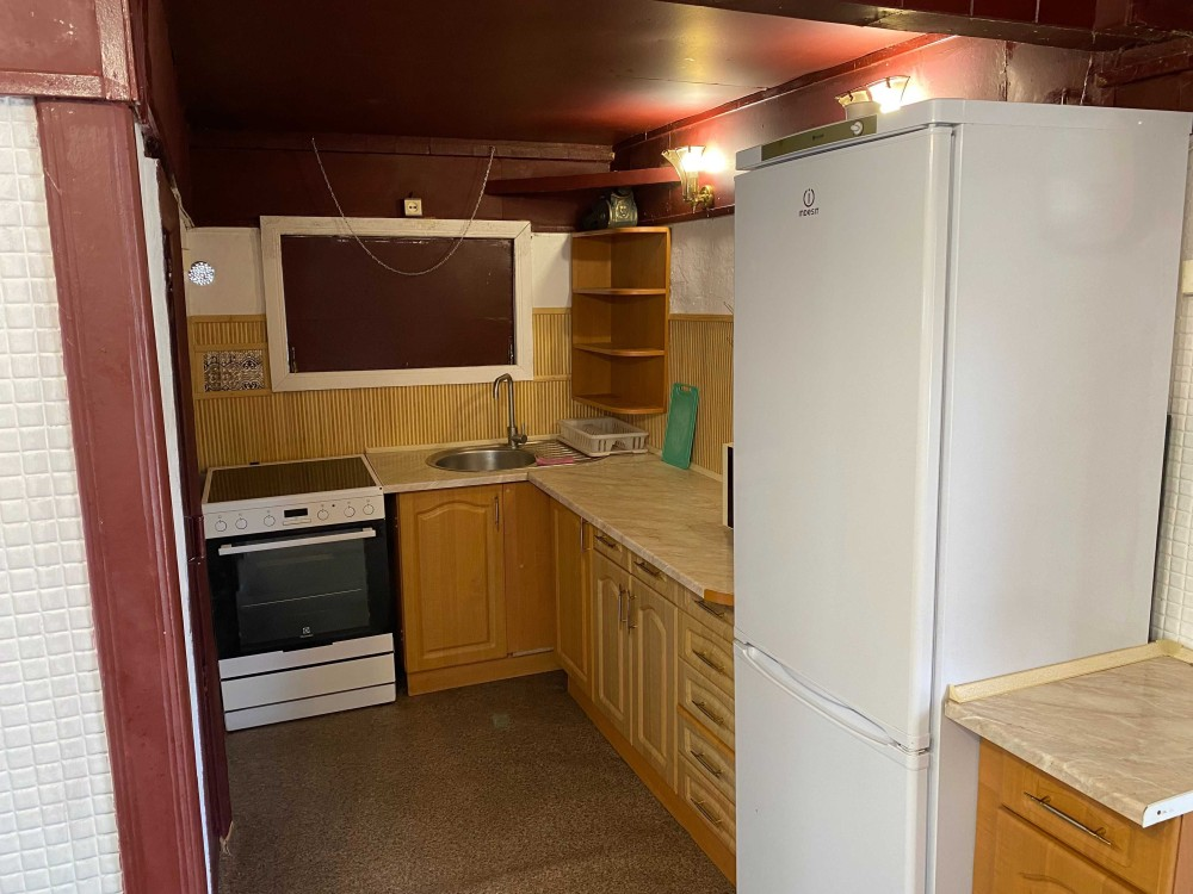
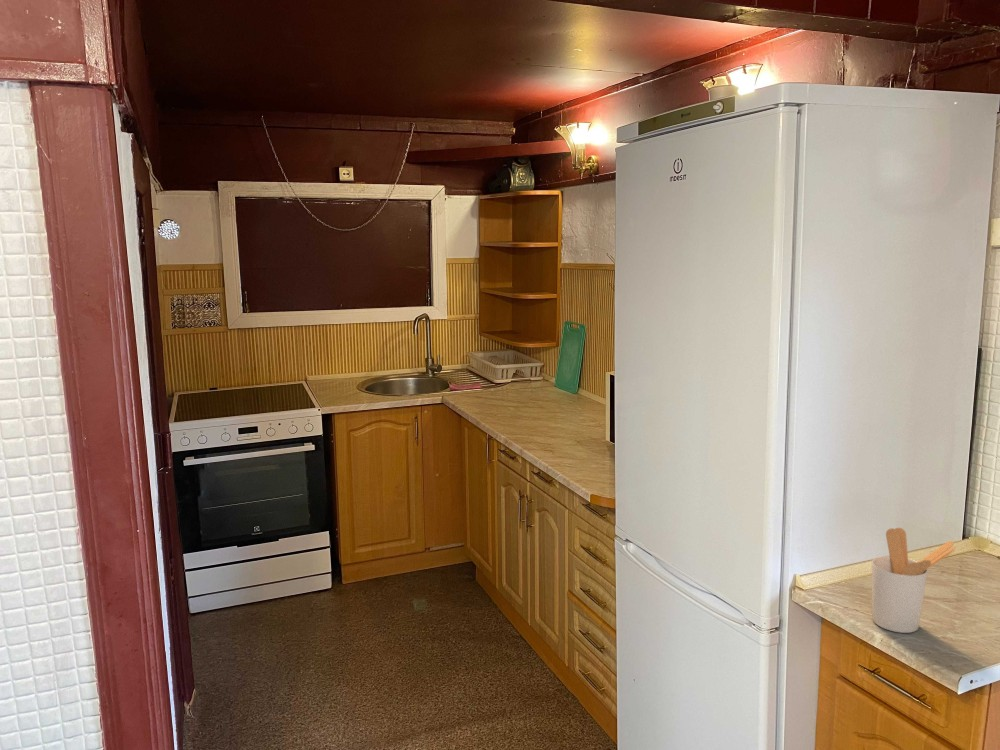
+ utensil holder (912, 581)
